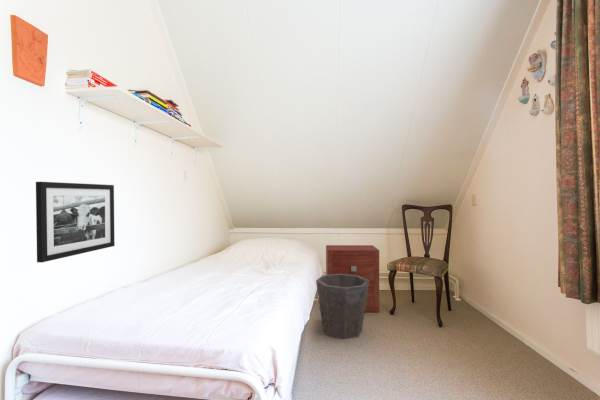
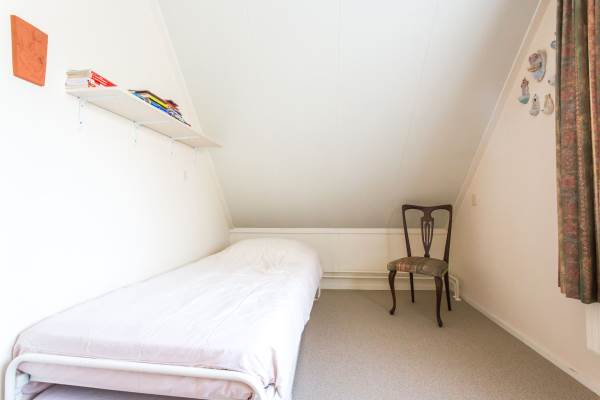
- nightstand (351, 274)
- picture frame (80, 218)
- waste bin (342, 305)
